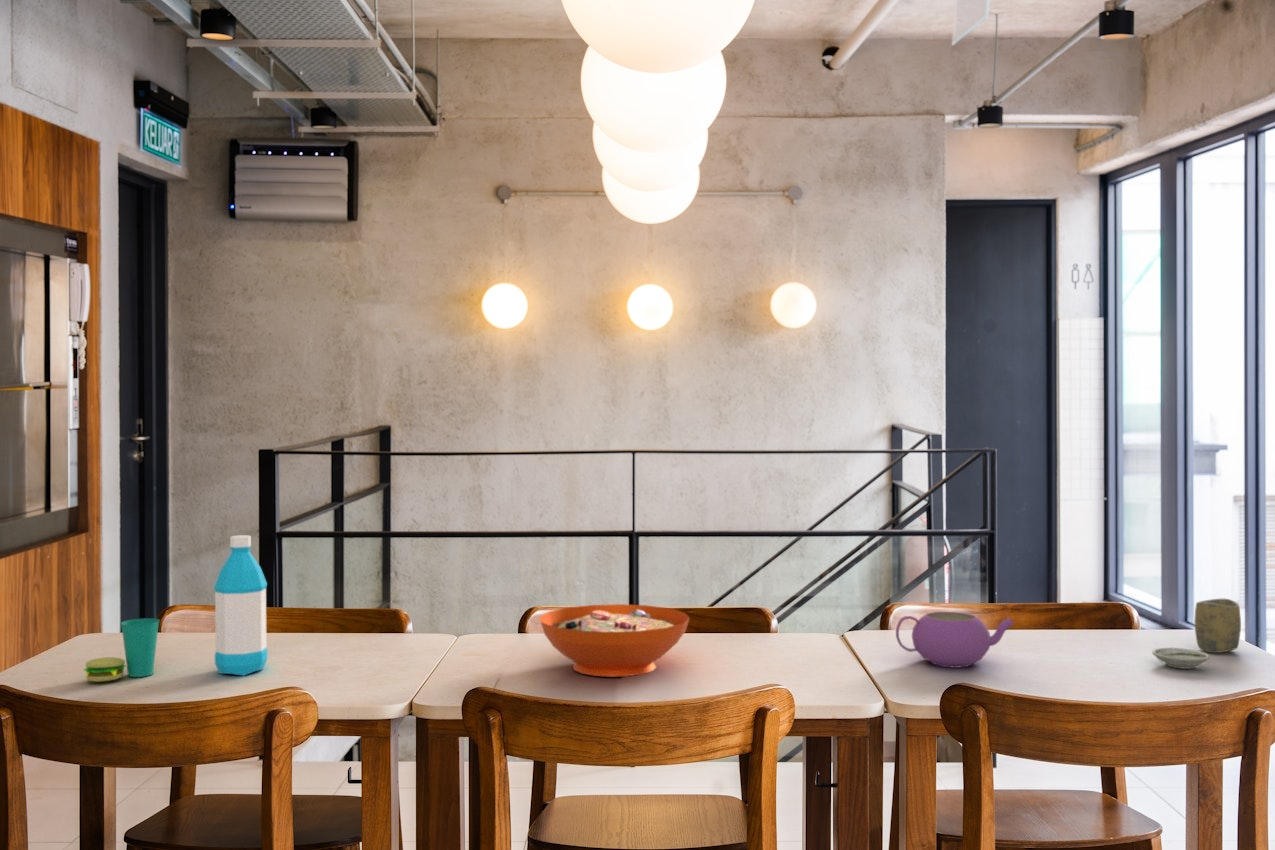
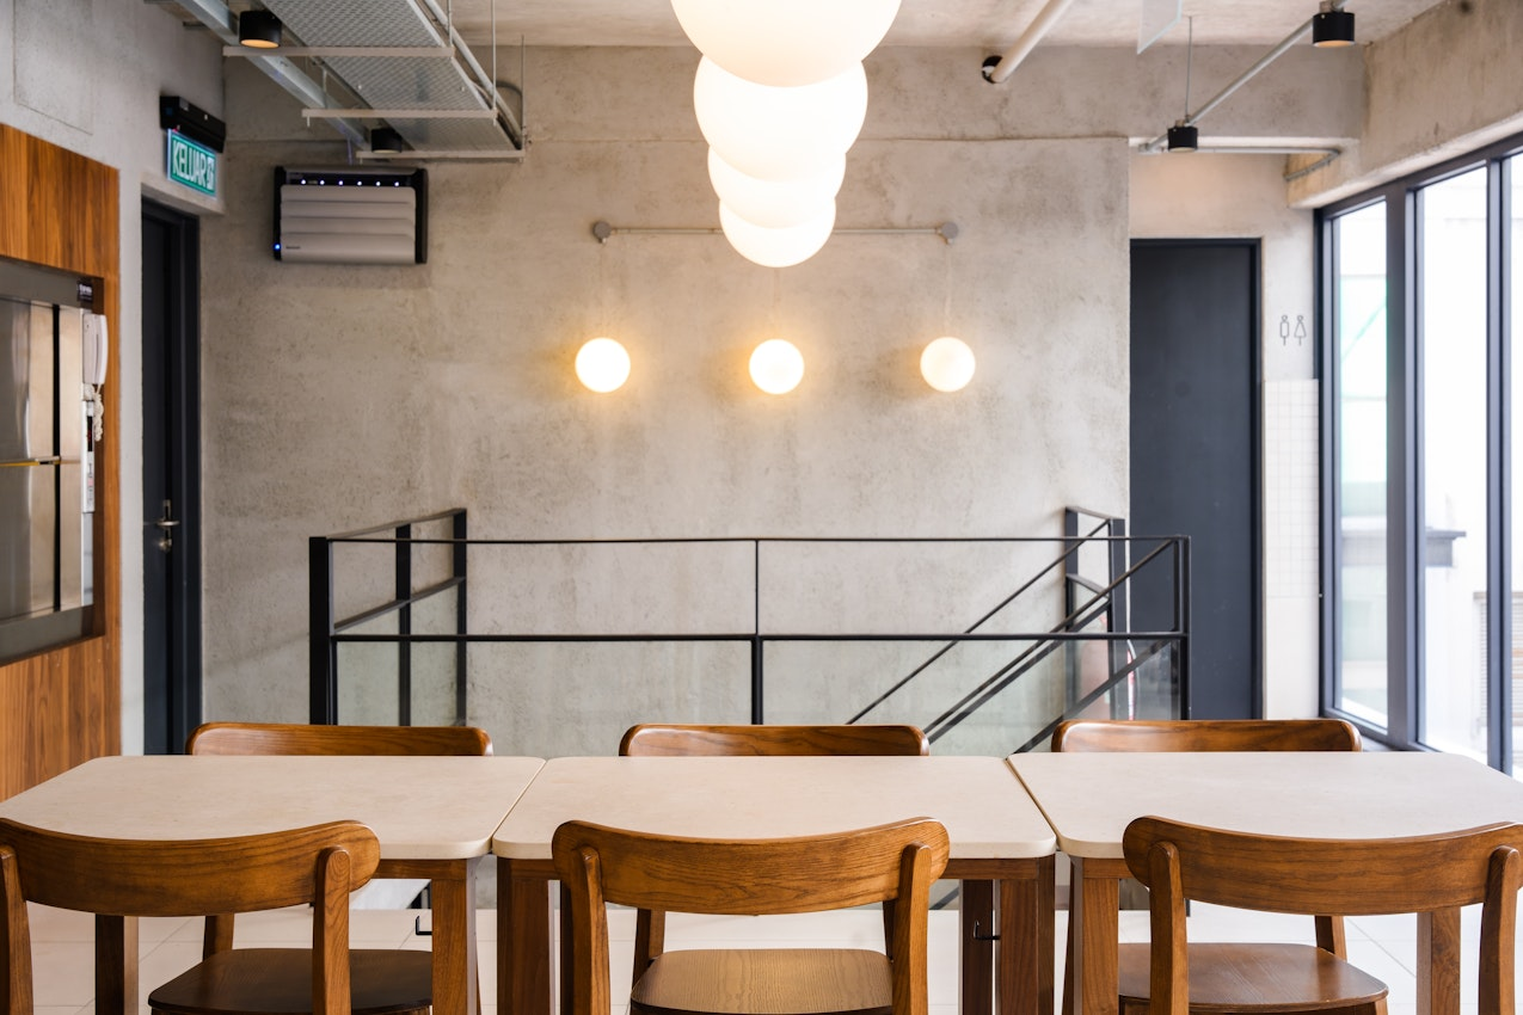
- decorative bowl (614, 641)
- cup (124, 648)
- saucer (1180, 659)
- water bottle (241, 604)
- cup (1217, 625)
- teapot (954, 639)
